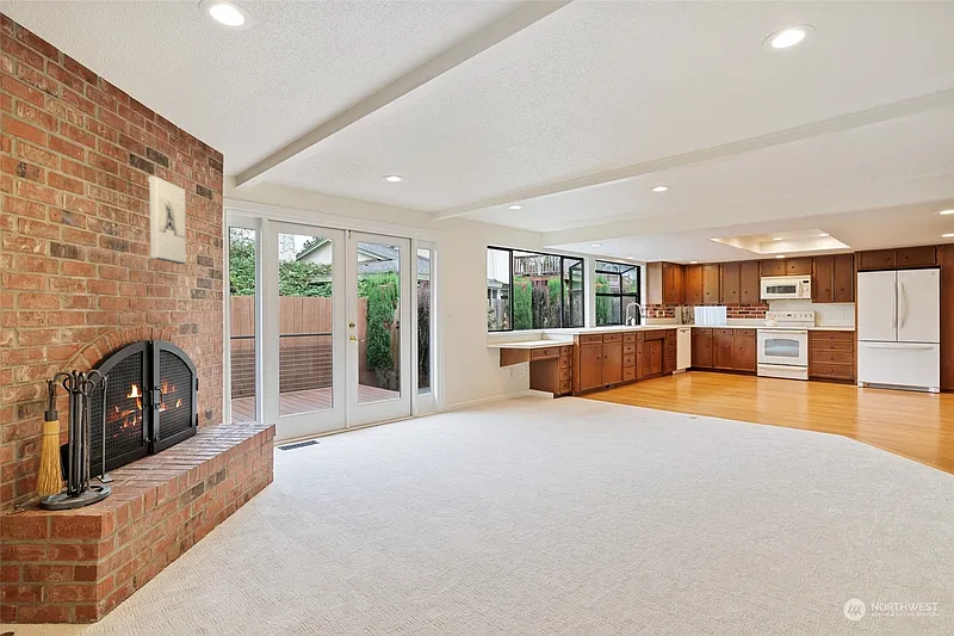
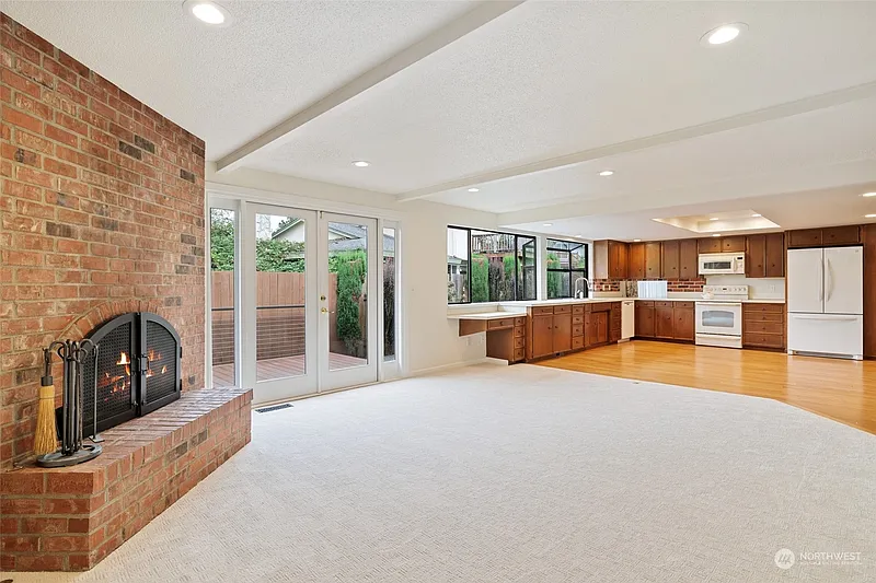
- wall sculpture (168, 222)
